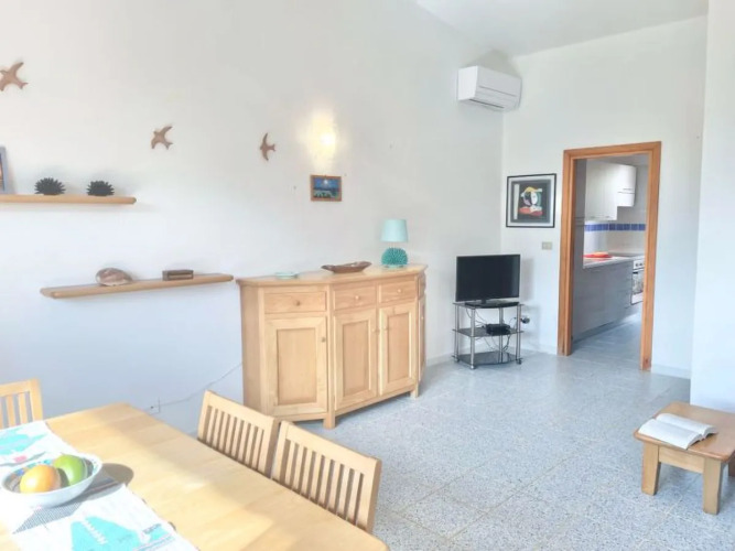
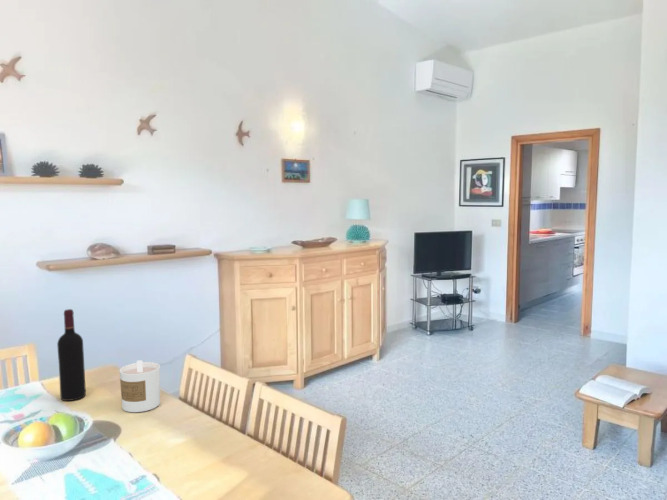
+ candle (140, 383)
+ wine bottle (70, 353)
